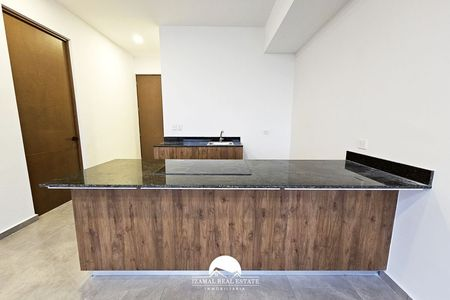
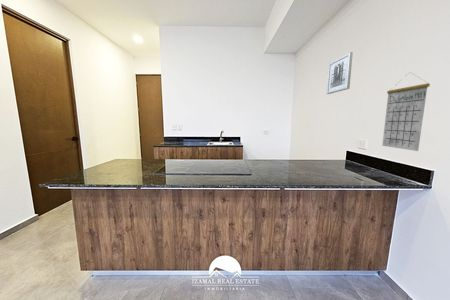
+ wall art (338, 75)
+ calendar (403, 111)
